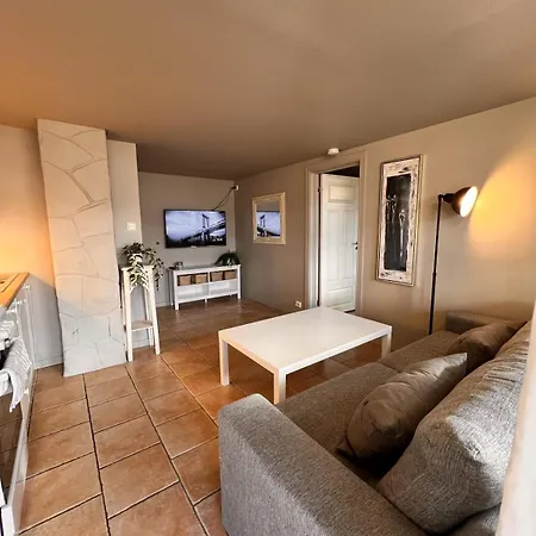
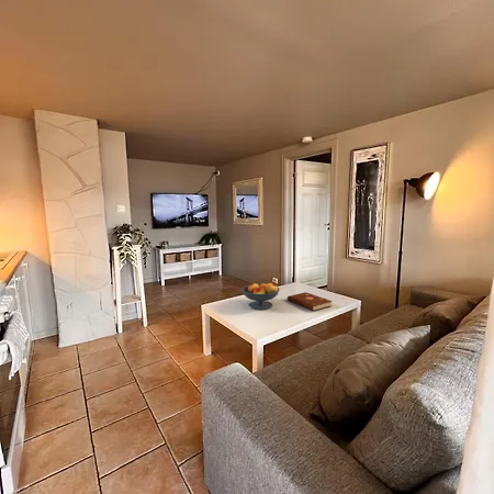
+ book (308, 300)
+ fruit bowl (260, 293)
